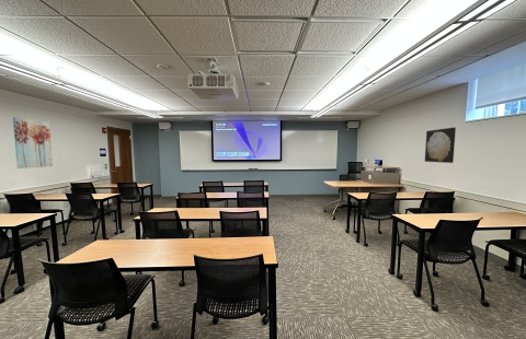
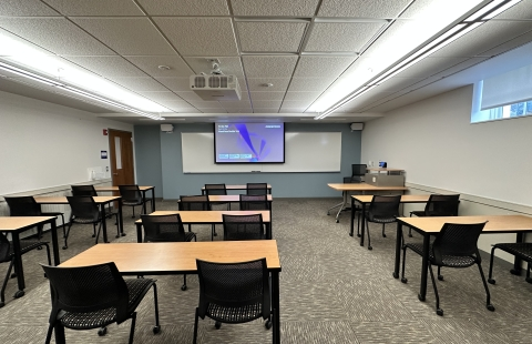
- wall art (438, 145)
- wall art (34, 143)
